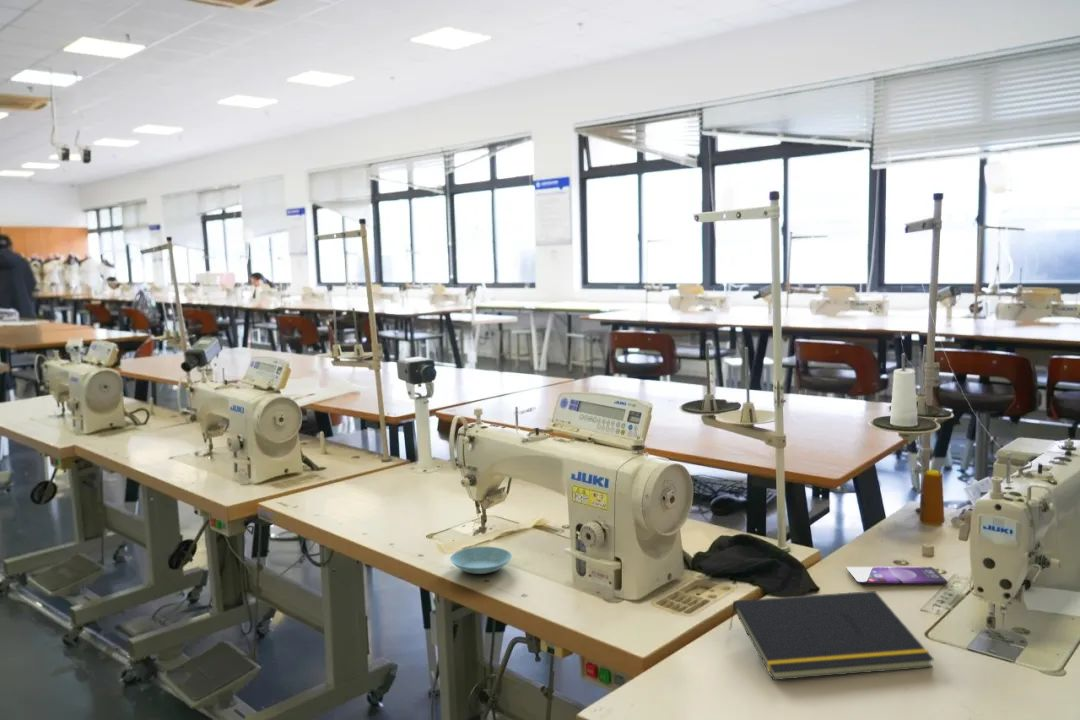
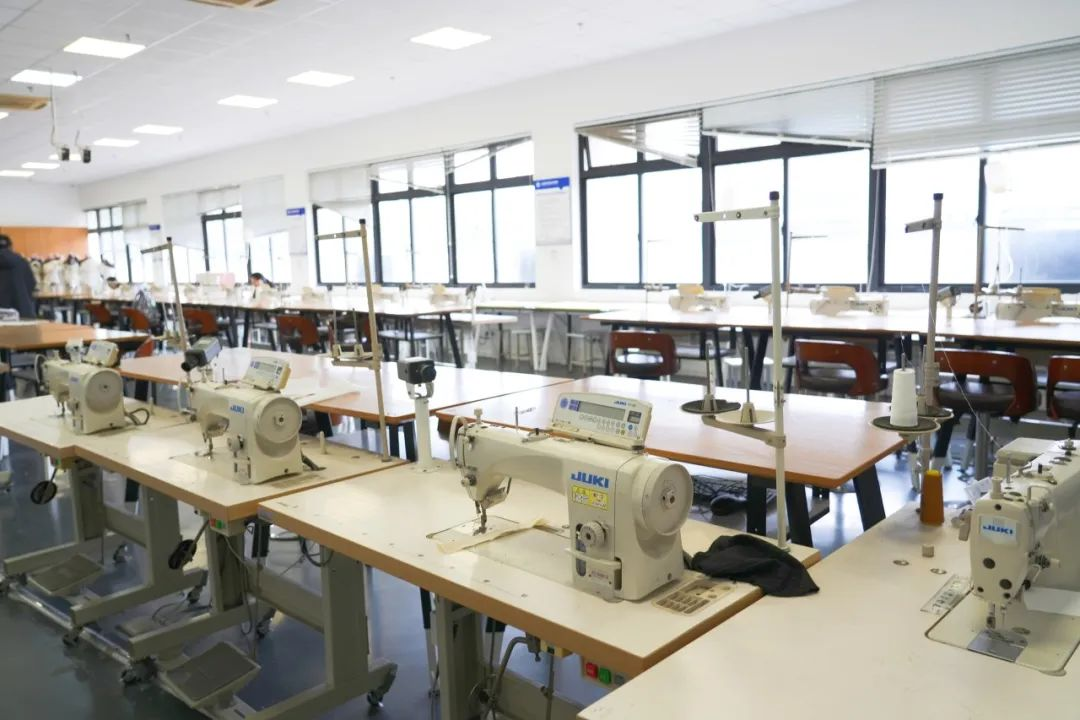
- smartphone (895, 575)
- notepad (827, 632)
- saucer (481, 562)
